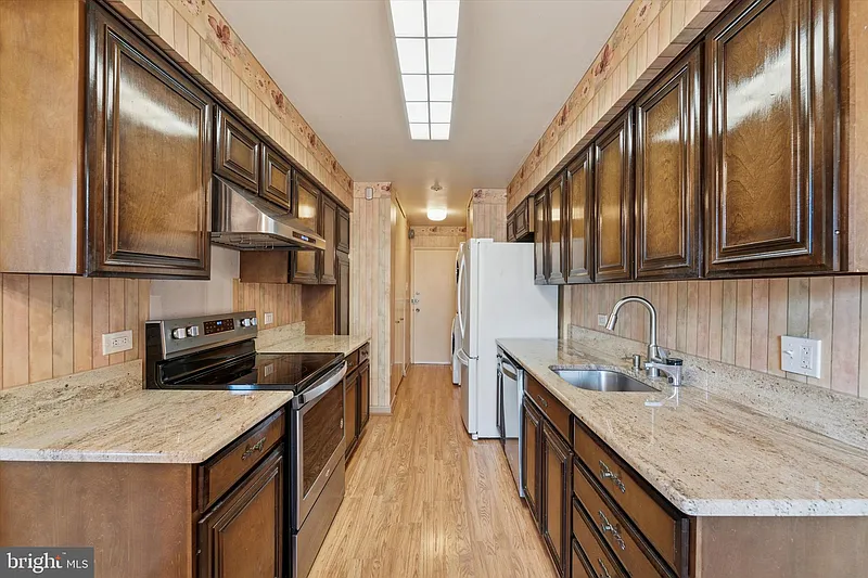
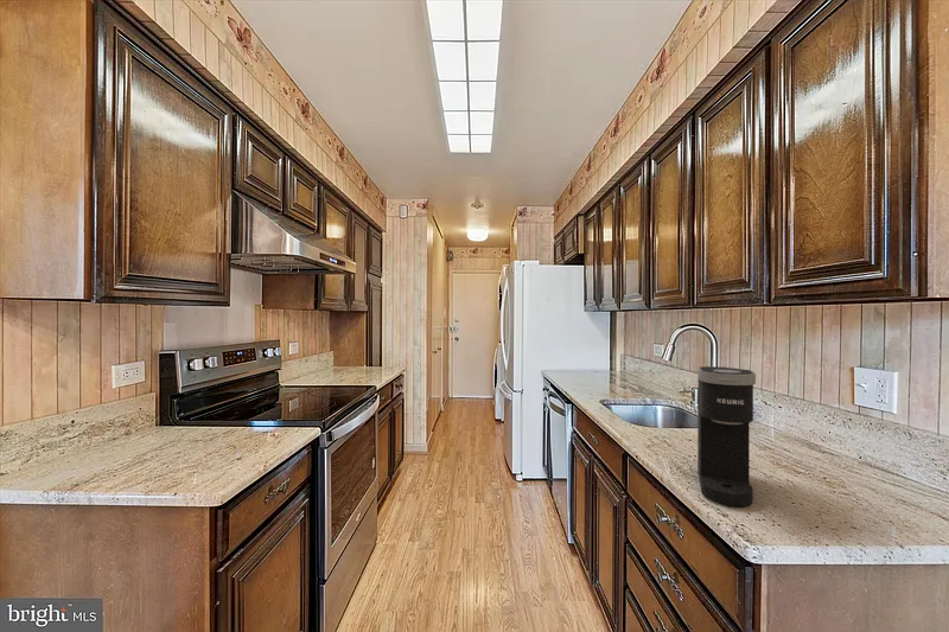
+ coffee maker (722, 427)
